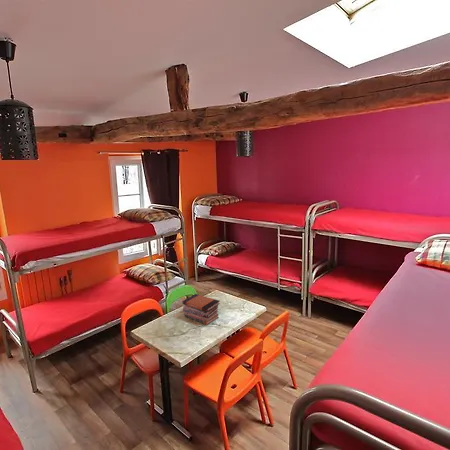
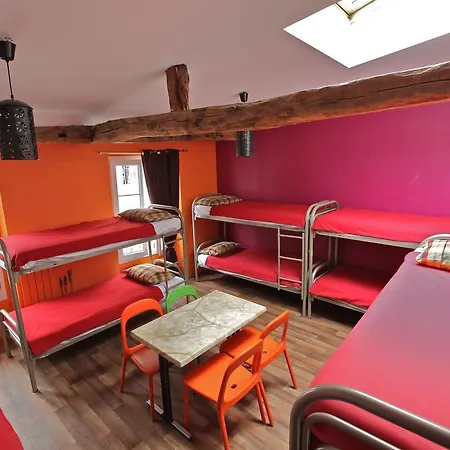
- book stack (201, 308)
